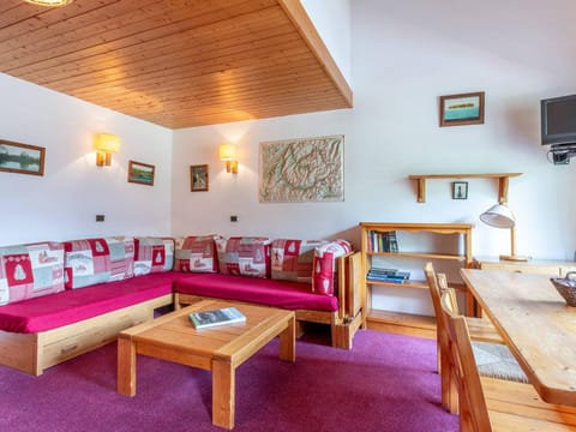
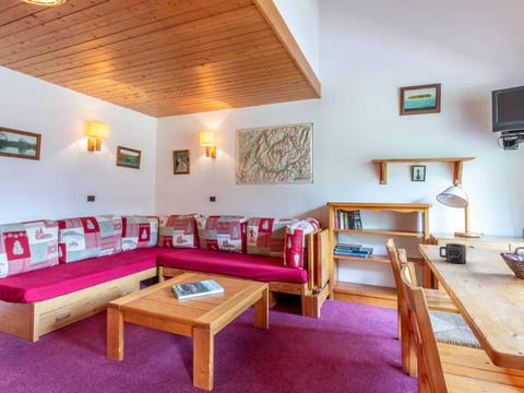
+ cup (452, 252)
